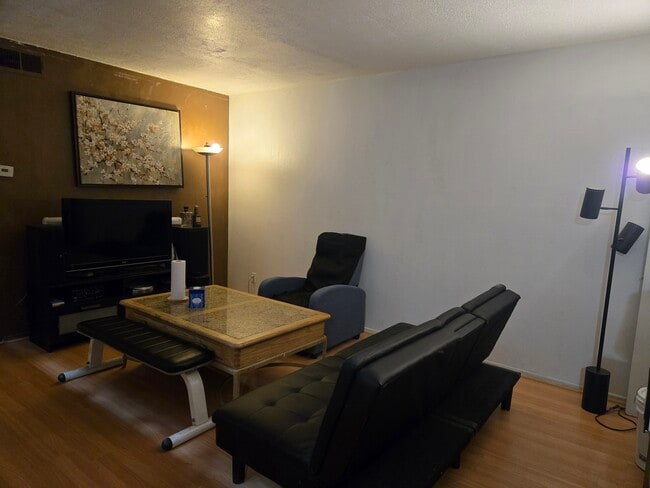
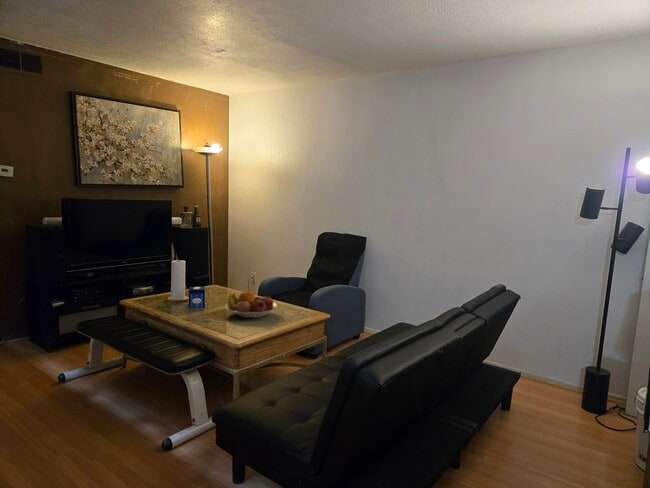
+ fruit bowl (252, 303)
